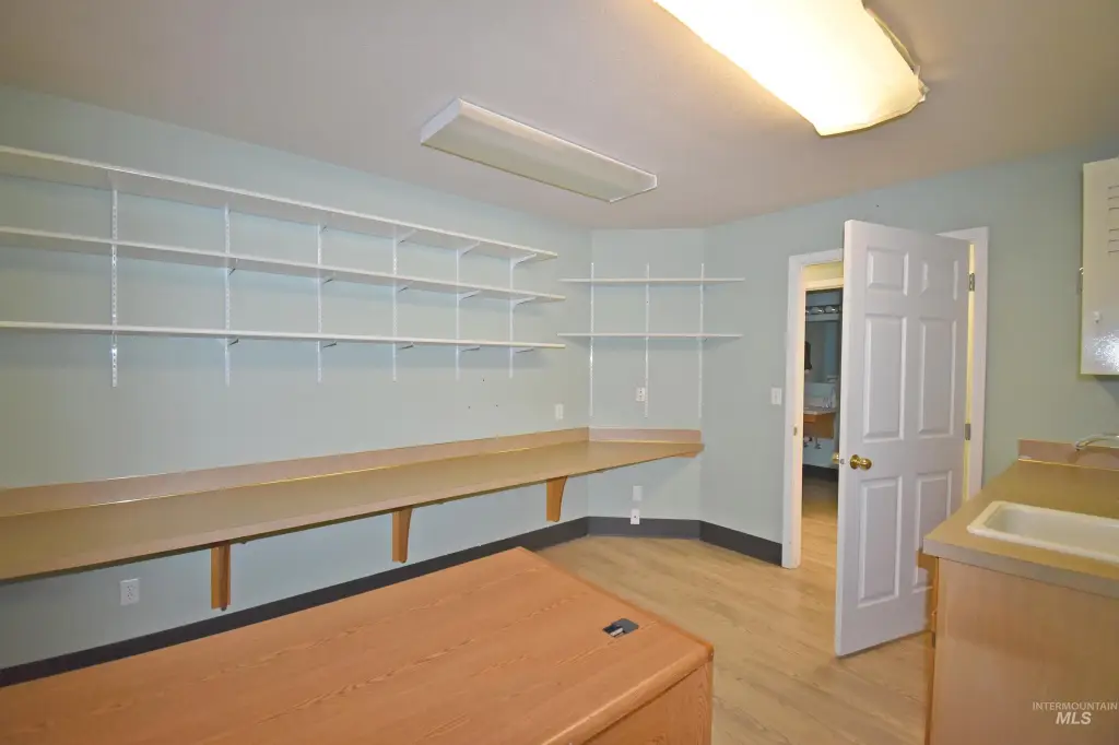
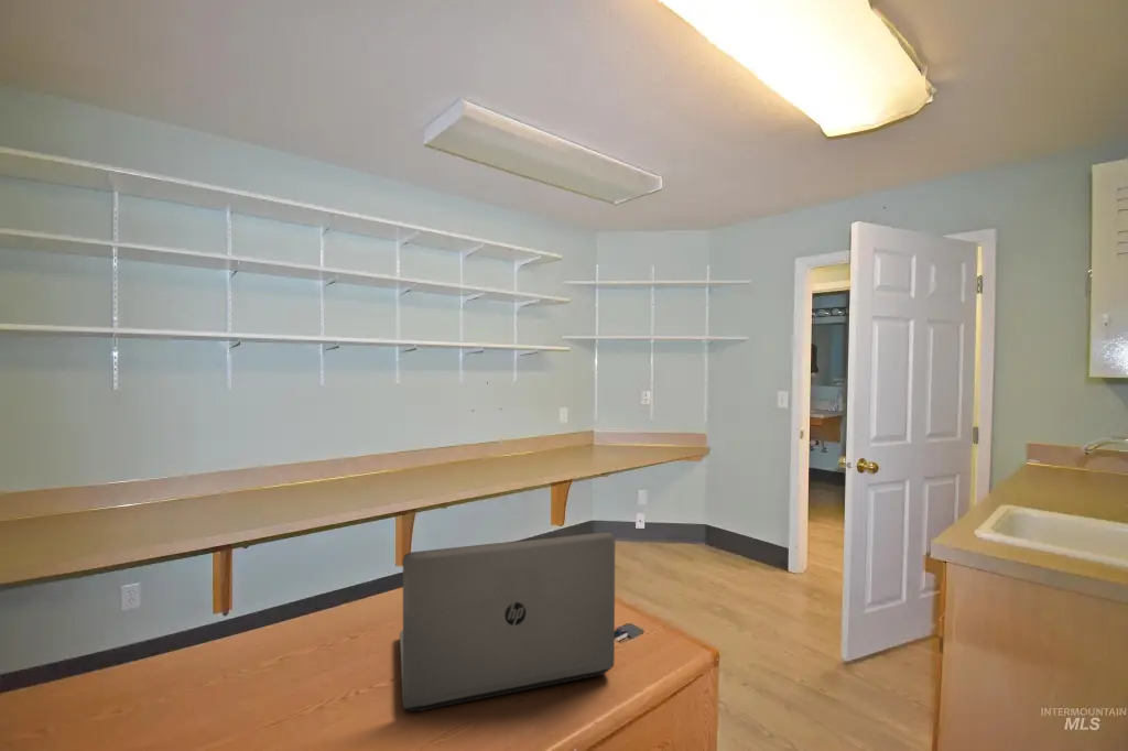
+ laptop (500, 589)
